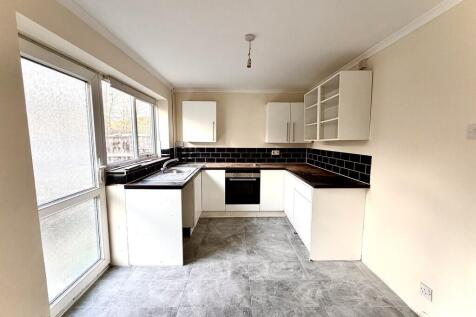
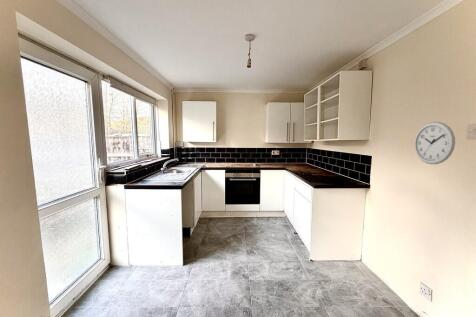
+ wall clock (431, 143)
